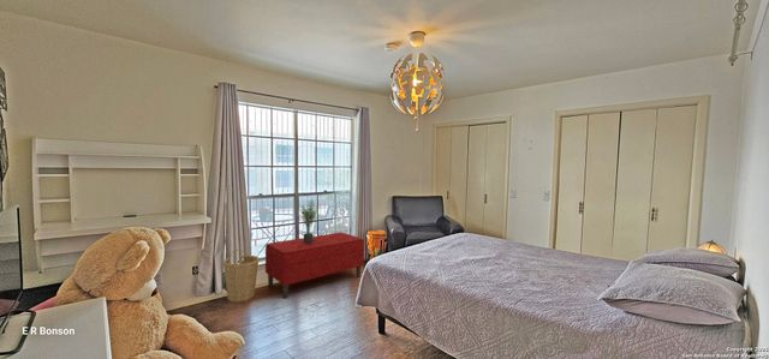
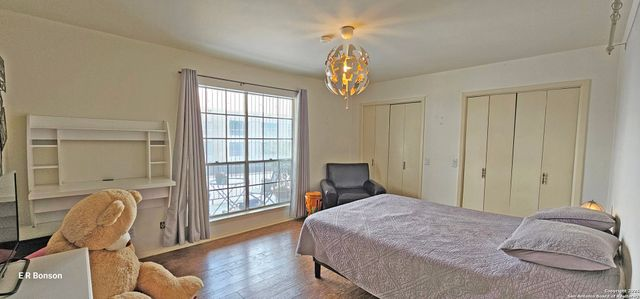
- bench (316, 261)
- basket (240, 274)
- potted plant (306, 220)
